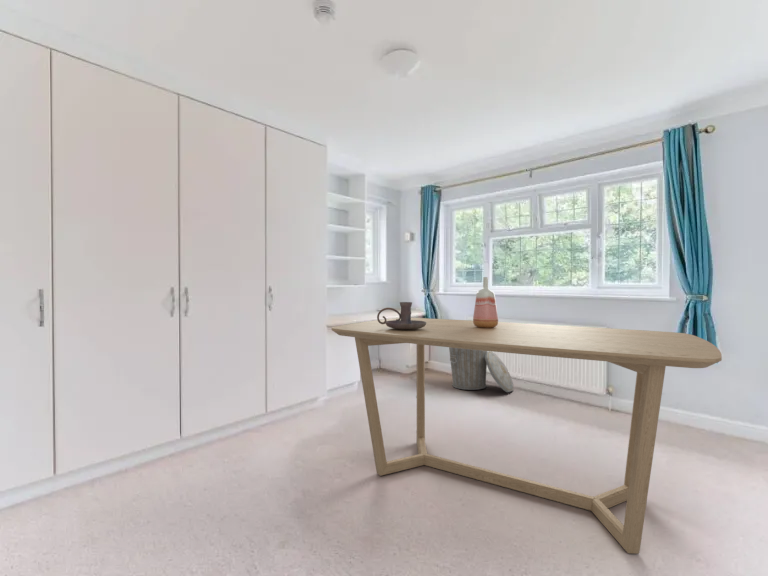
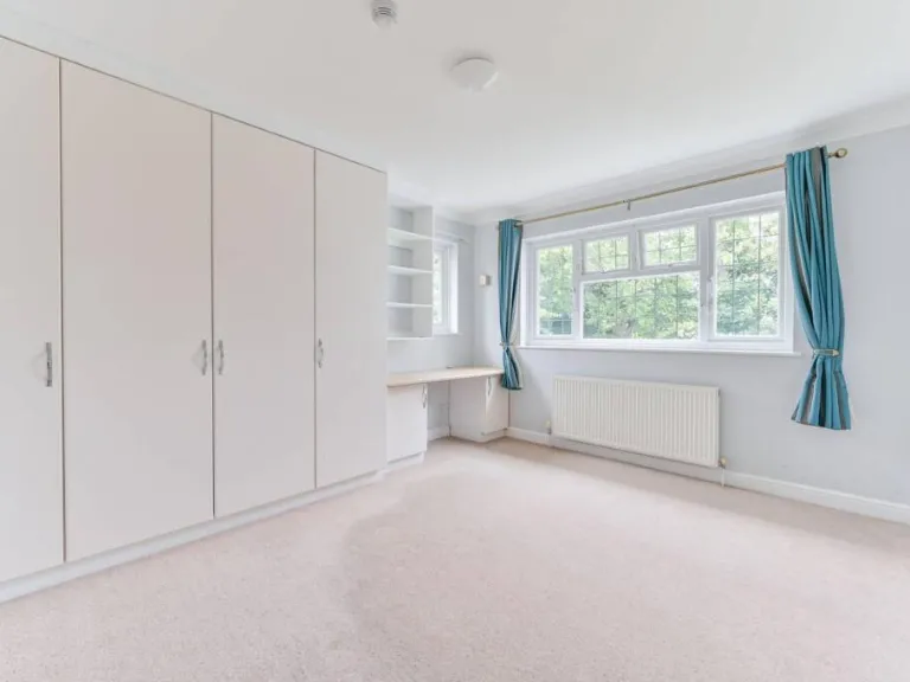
- vase (485, 301)
- dining table (504, 352)
- trash can (480, 359)
- candle holder (401, 315)
